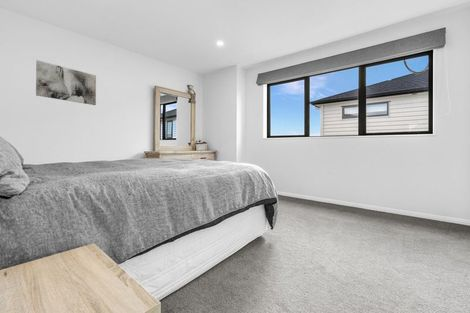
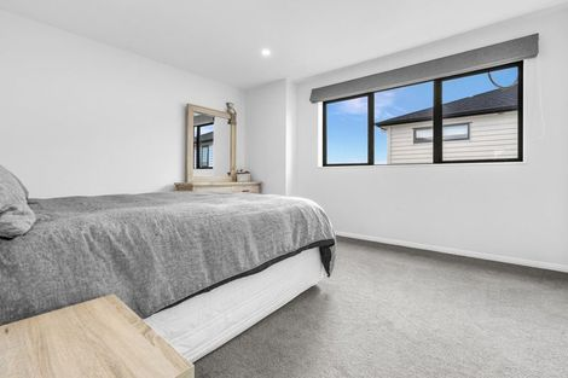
- wall art (68, 84)
